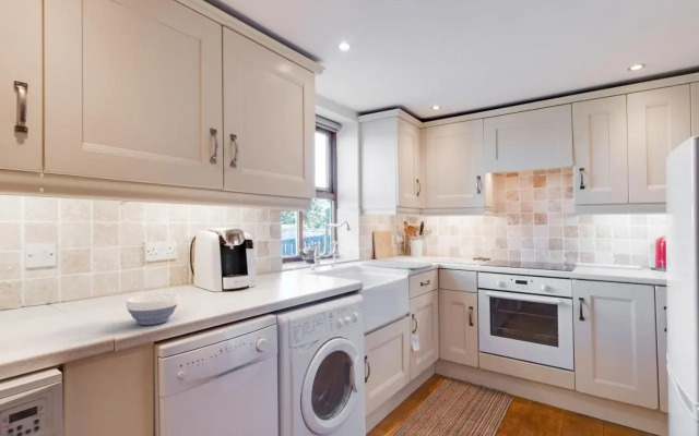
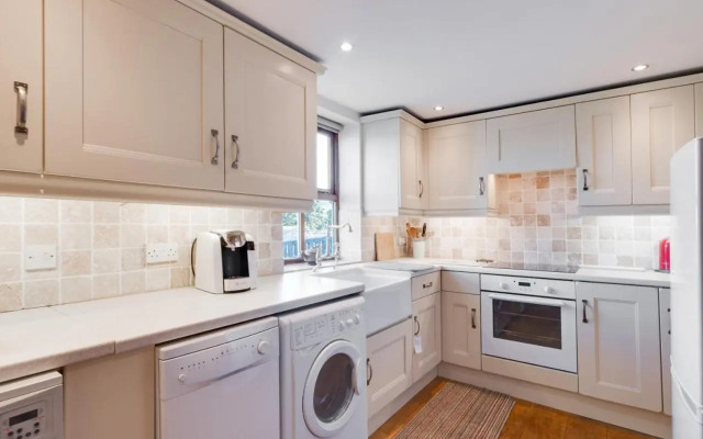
- bowl (153, 308)
